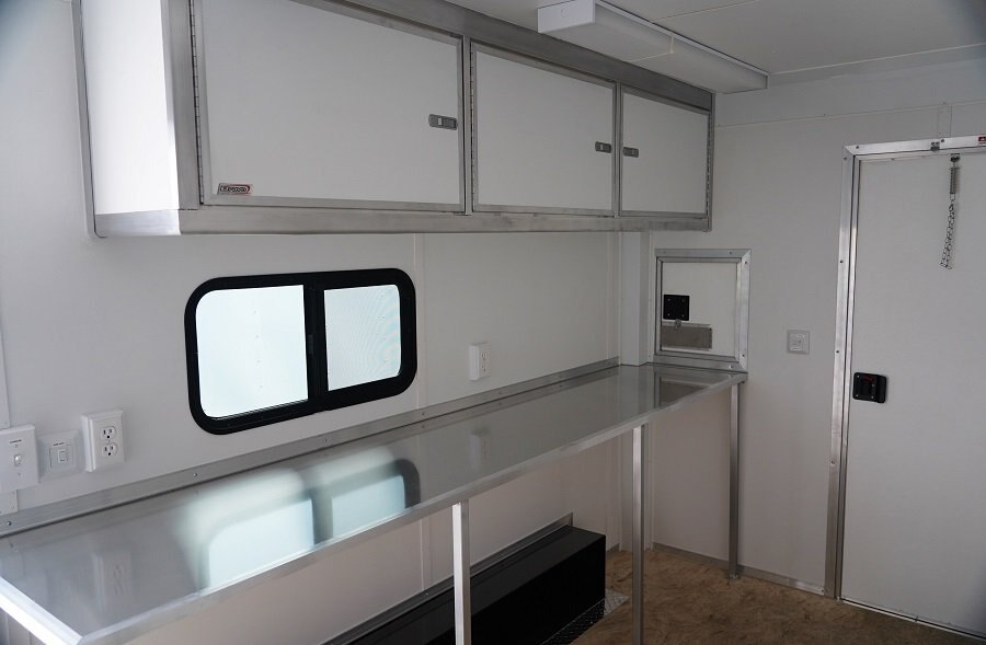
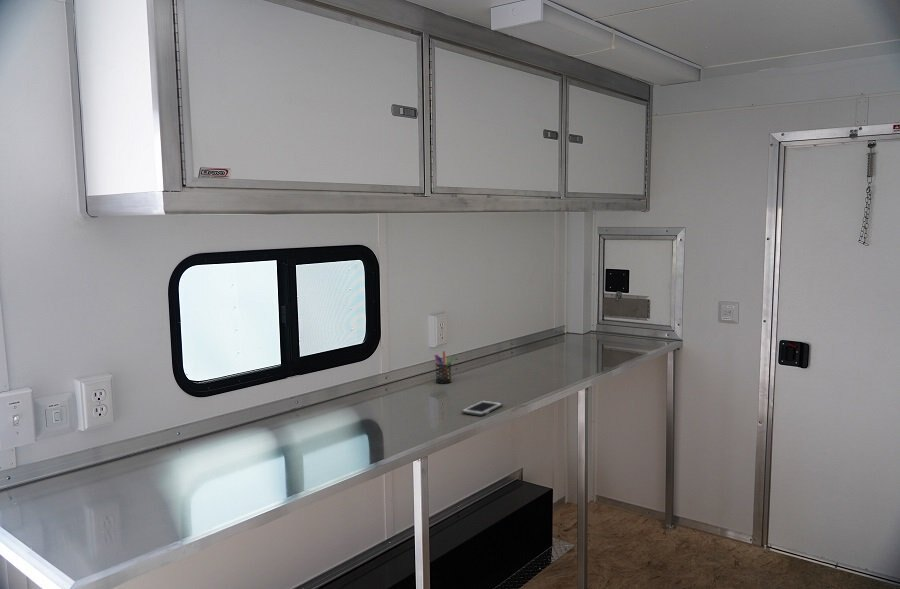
+ cell phone (482, 408)
+ pen holder (445, 365)
